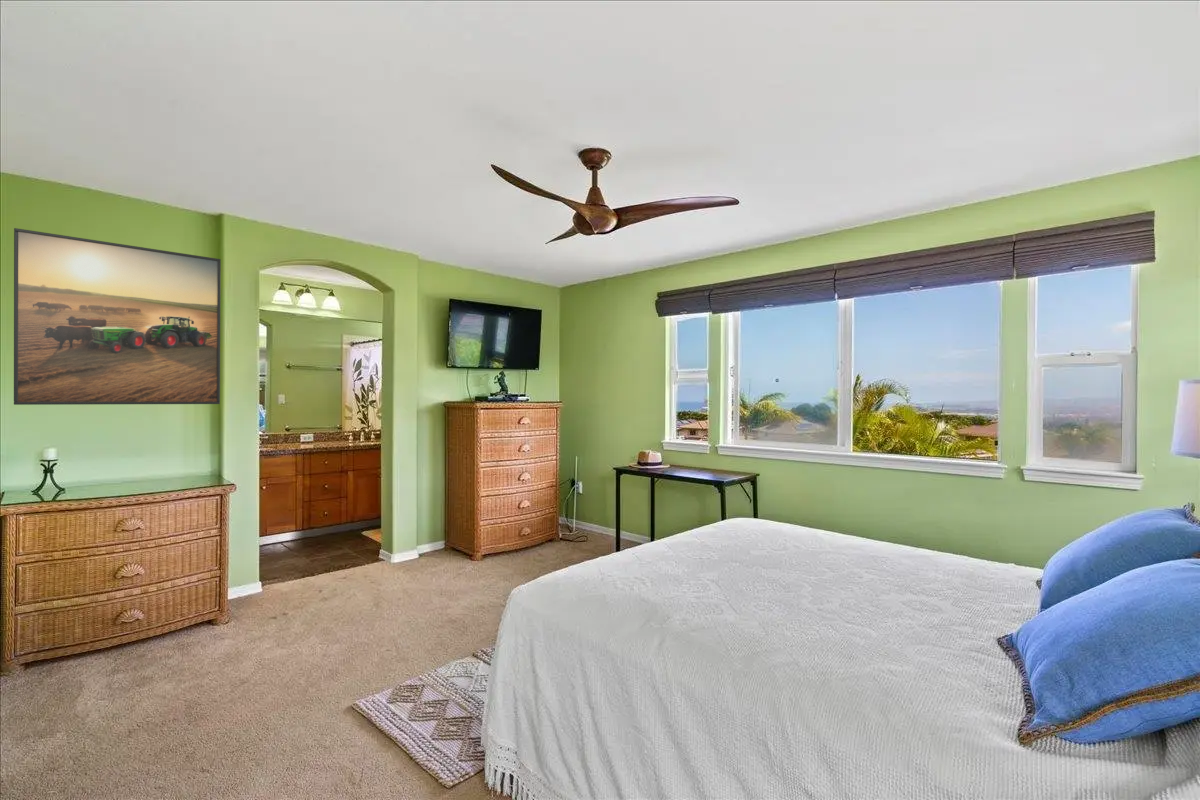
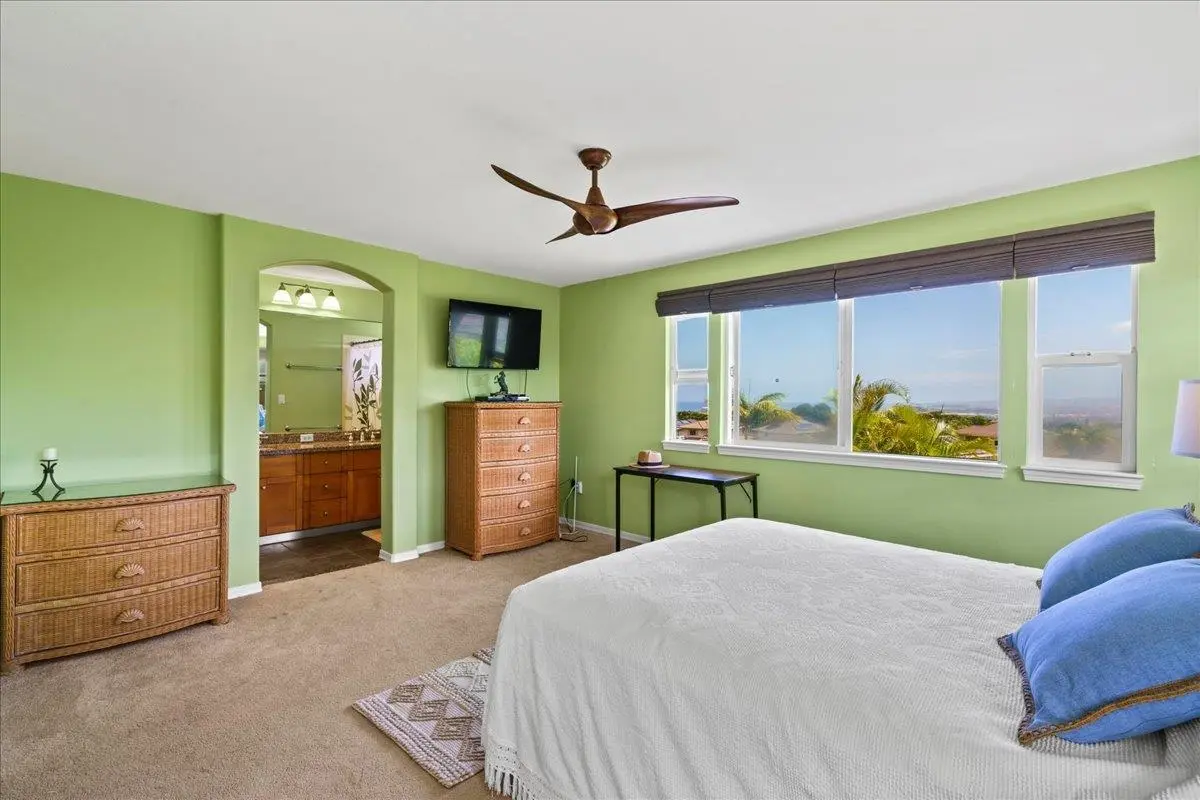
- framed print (127, 324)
